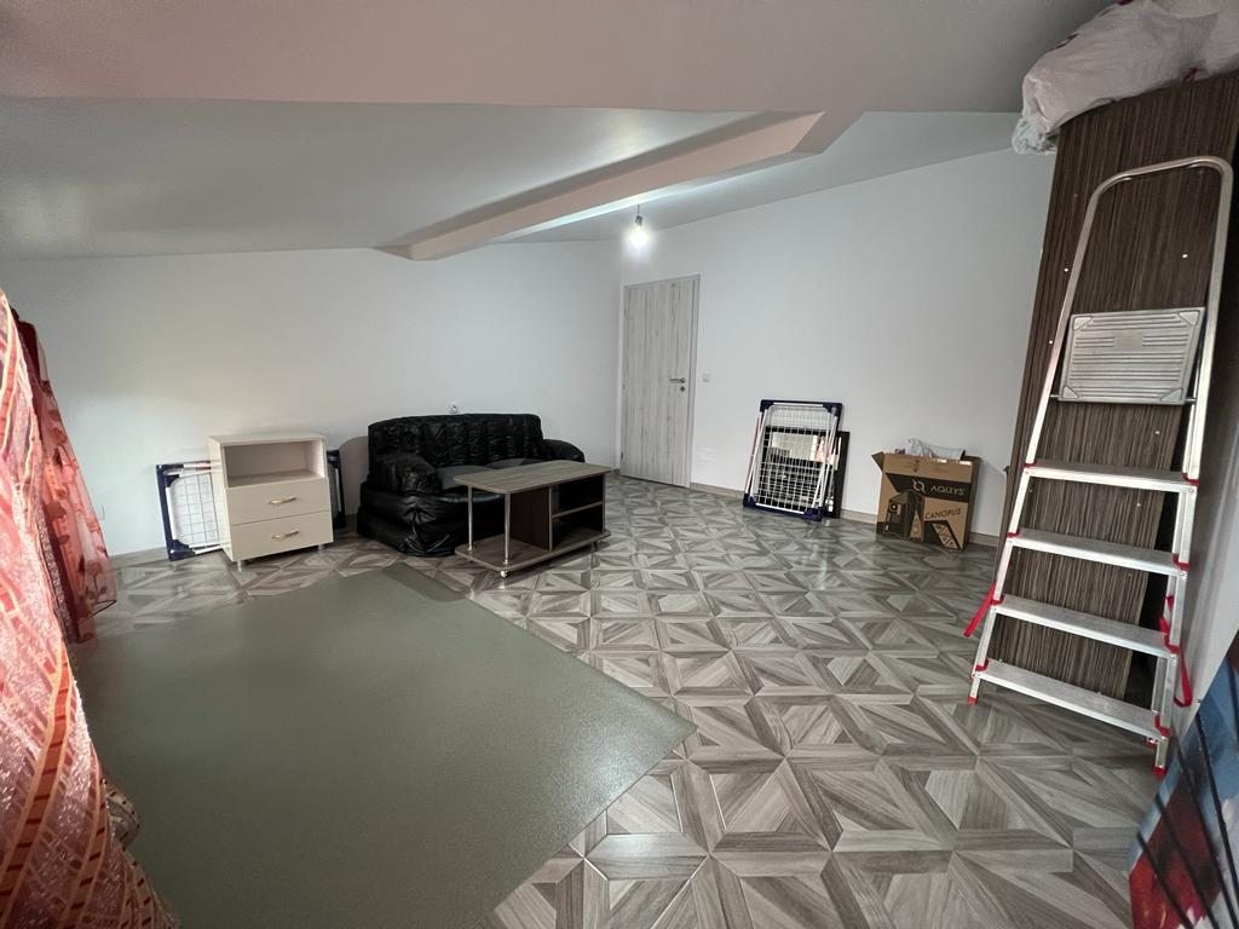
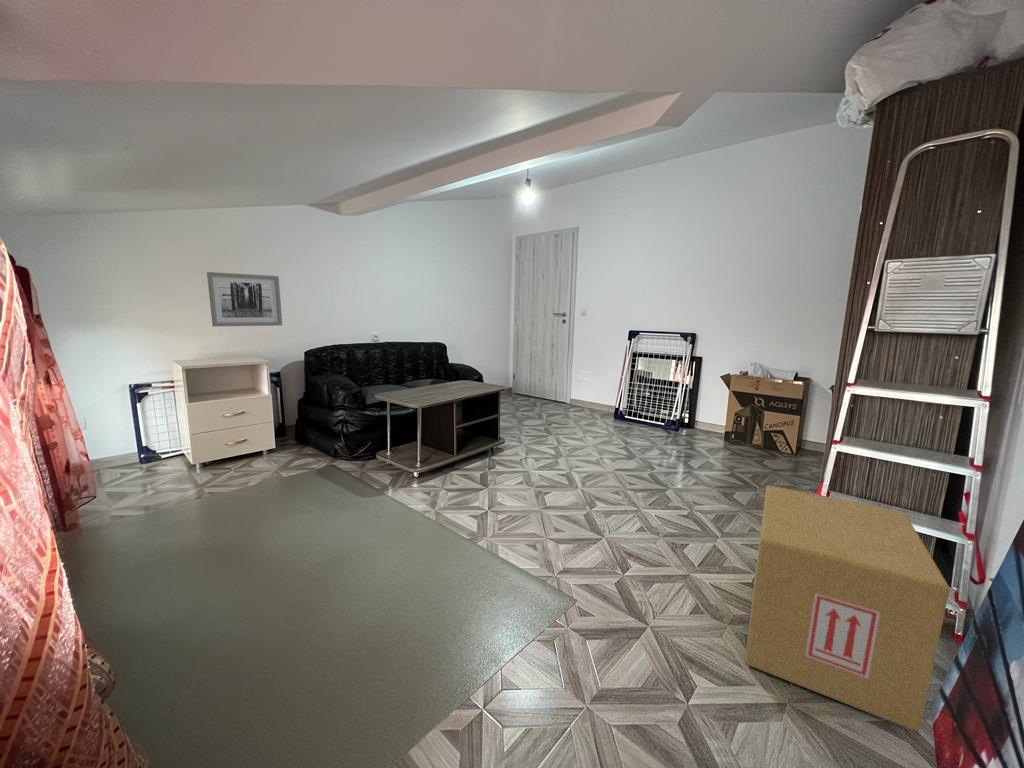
+ cardboard box (828, 585)
+ wall art (246, 300)
